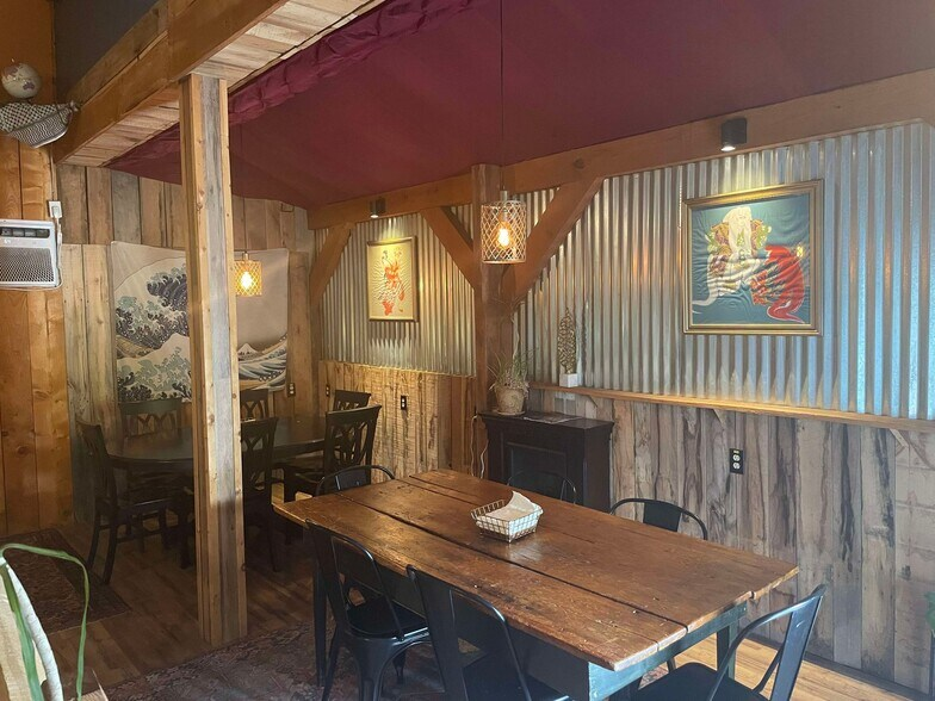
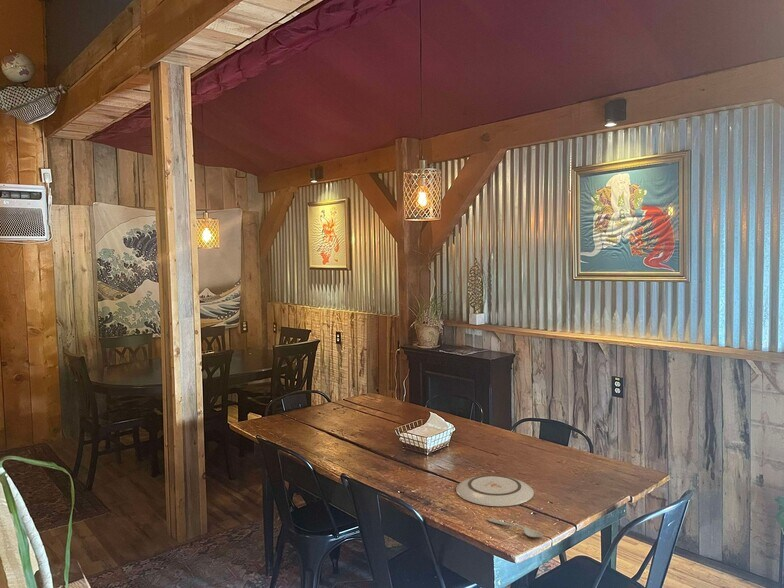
+ spoon (514, 526)
+ plate (494, 487)
